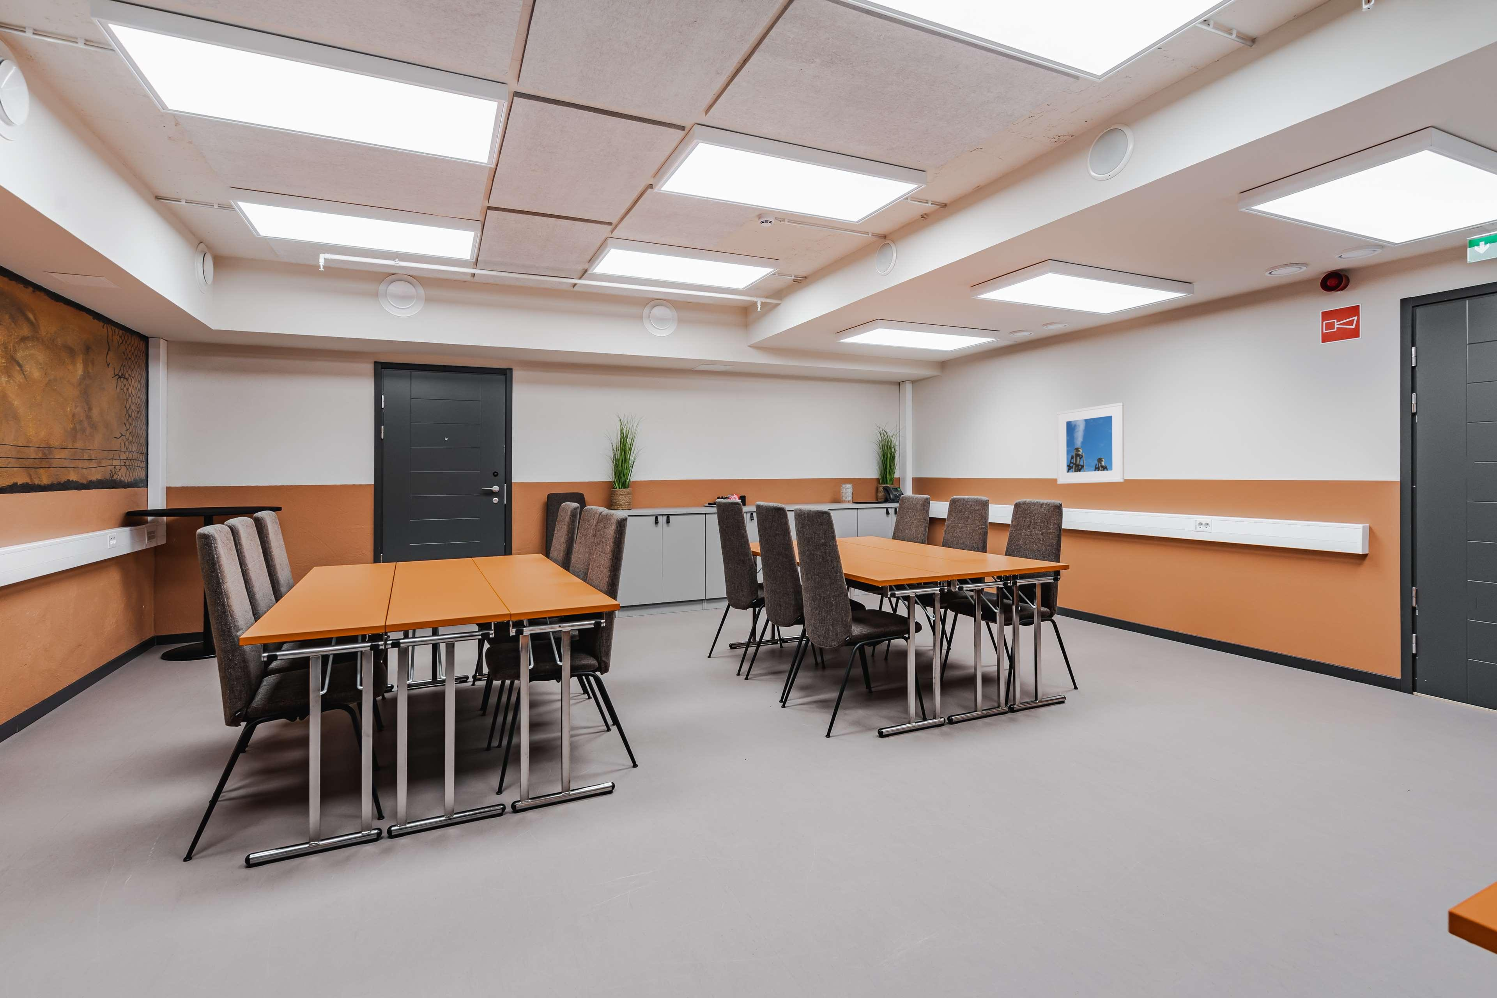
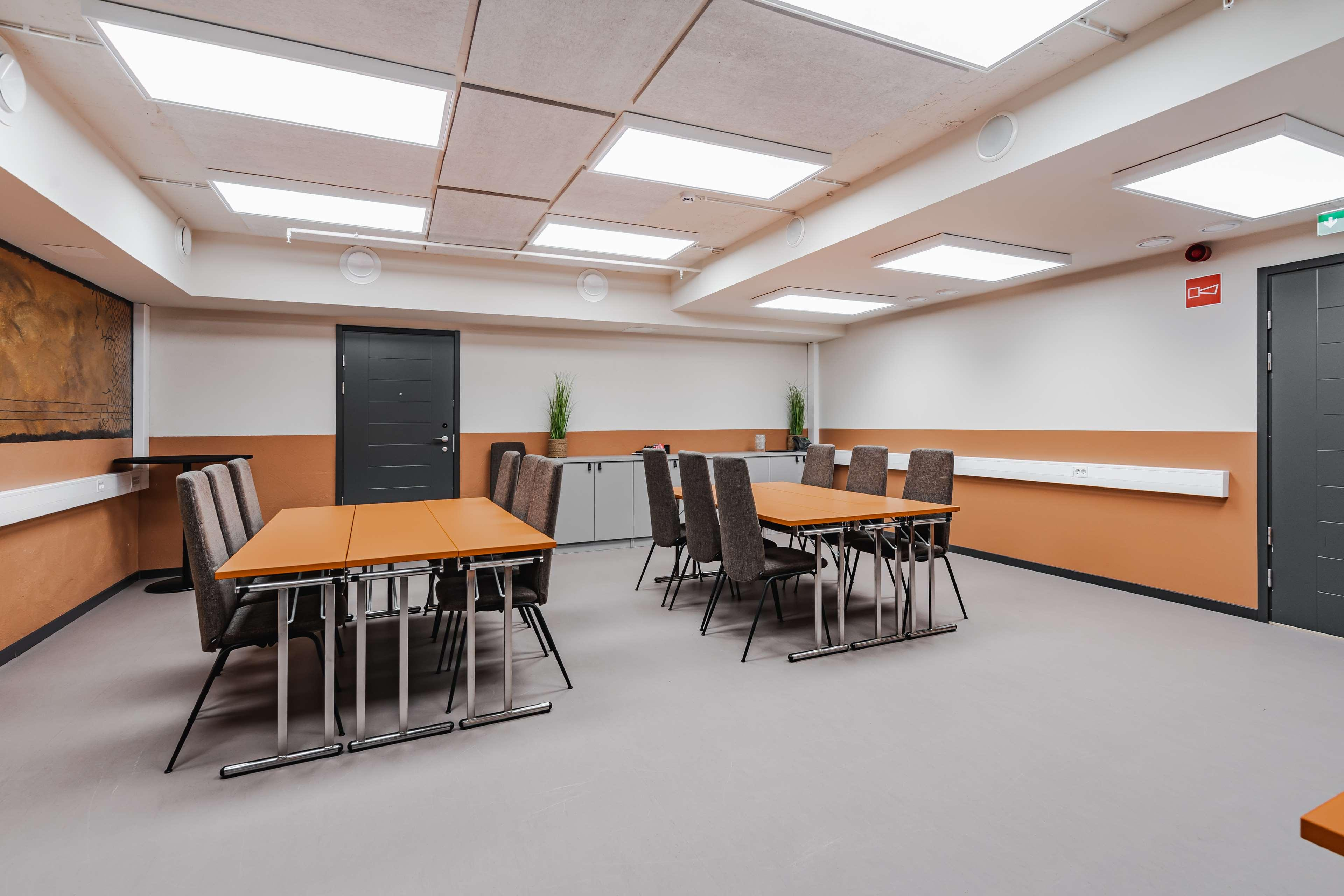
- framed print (1089, 444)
